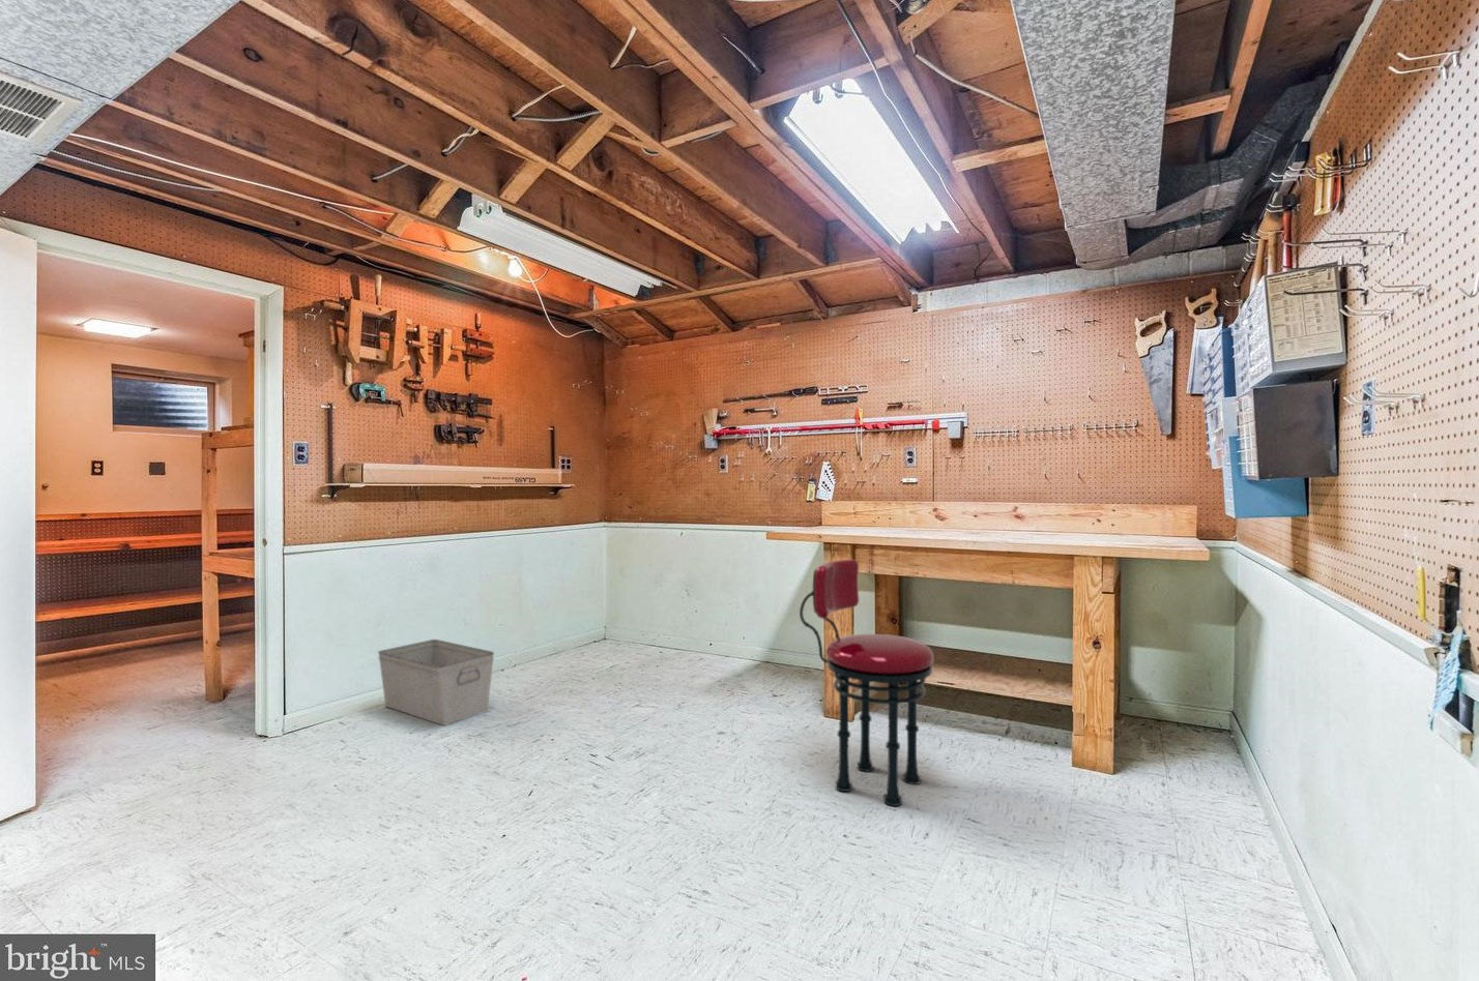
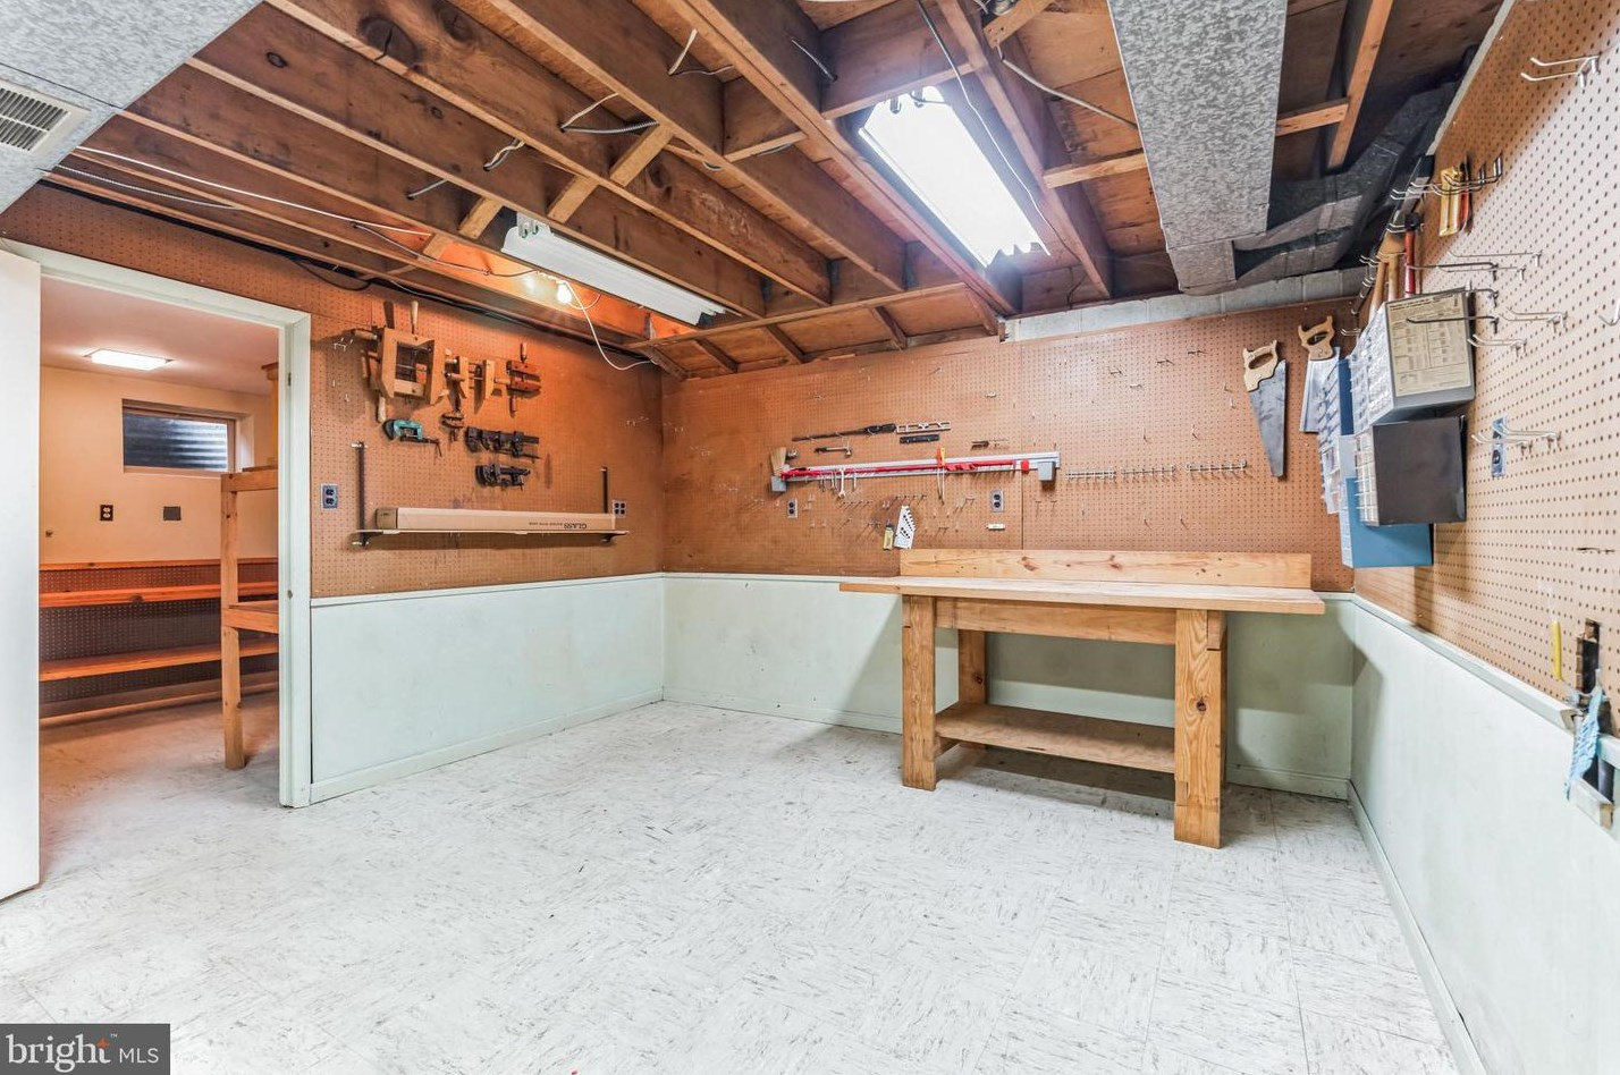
- stool (865, 672)
- storage bin (436, 680)
